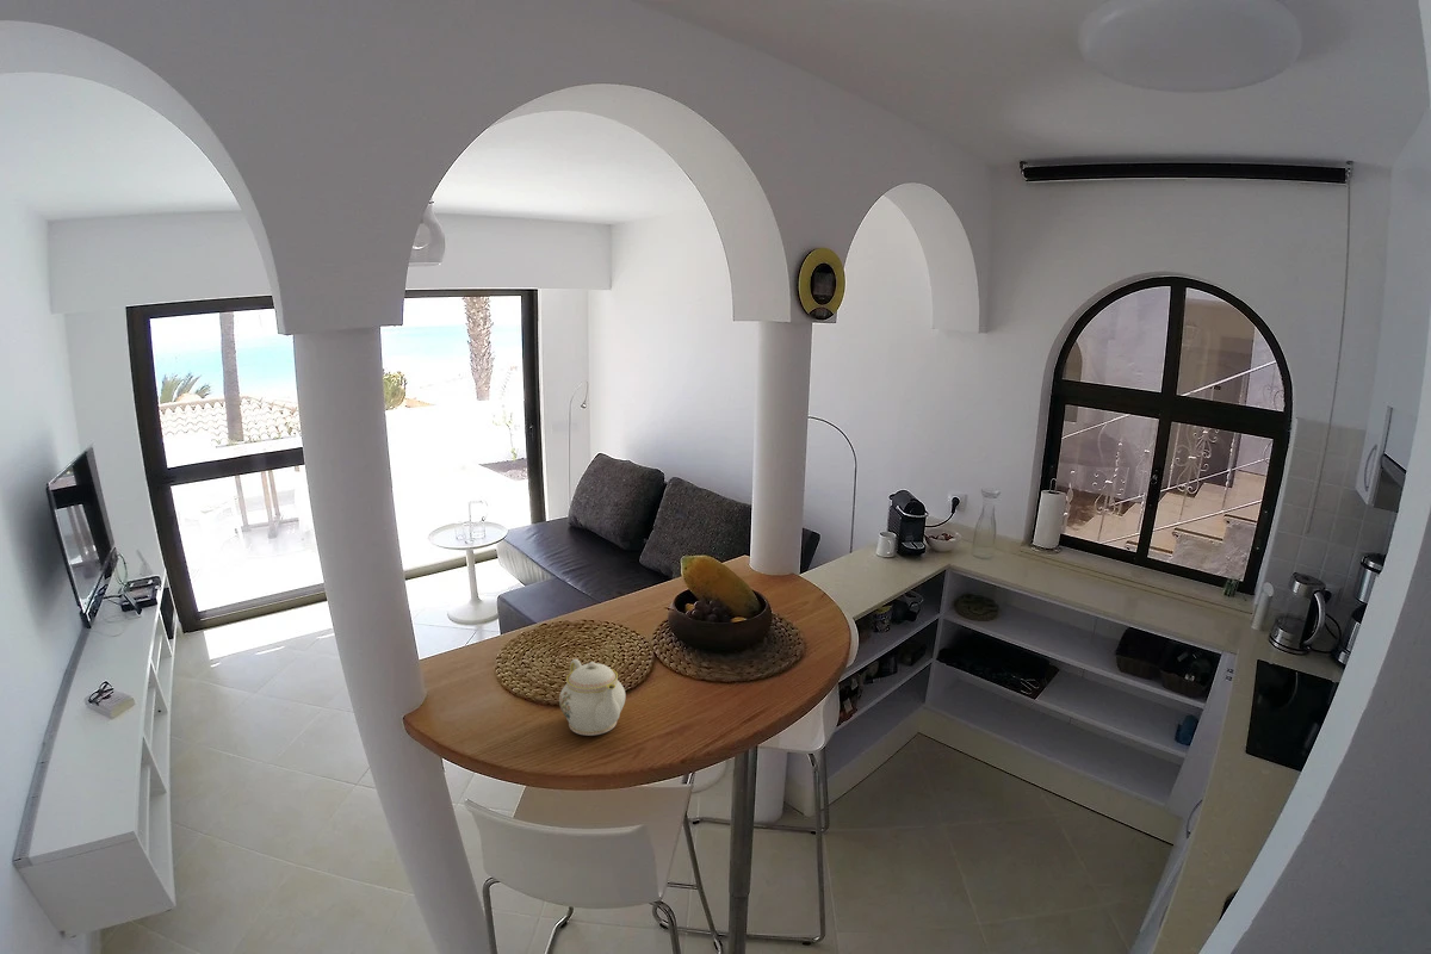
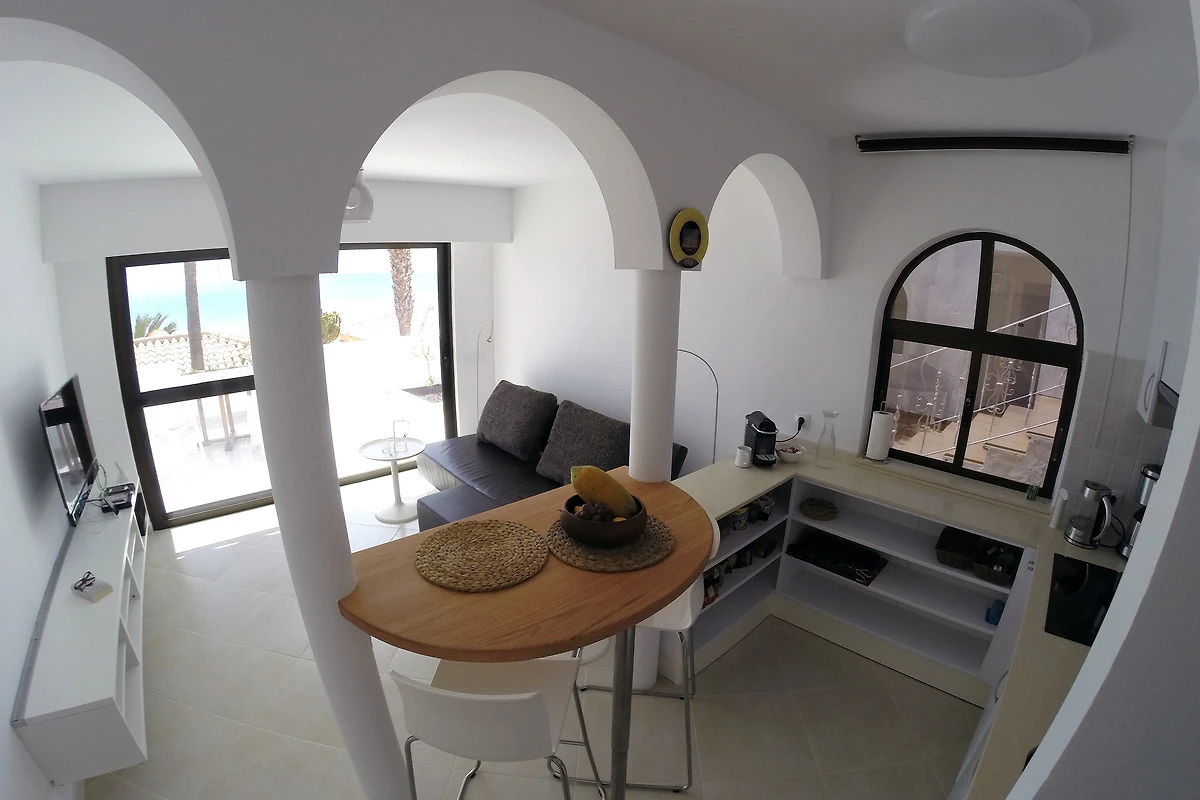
- teapot (591, 692)
